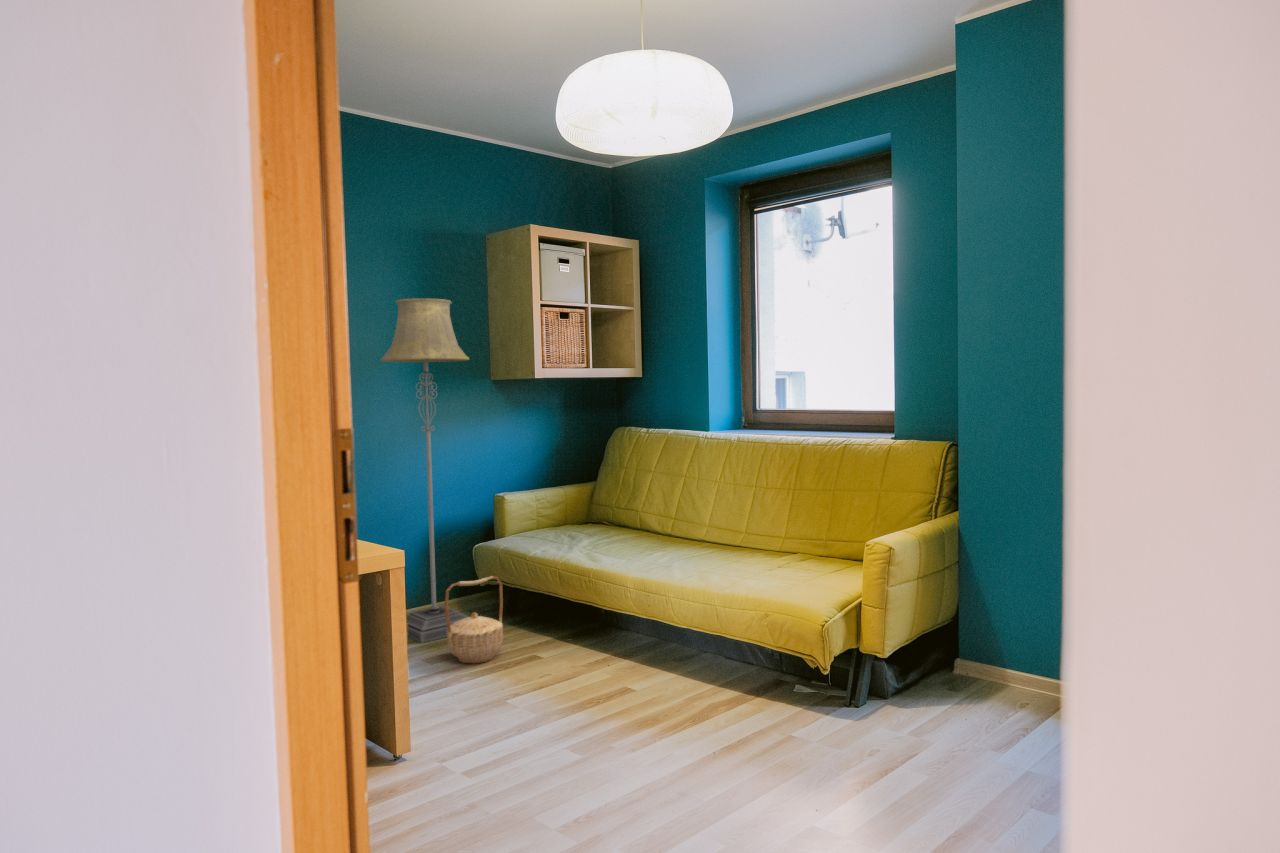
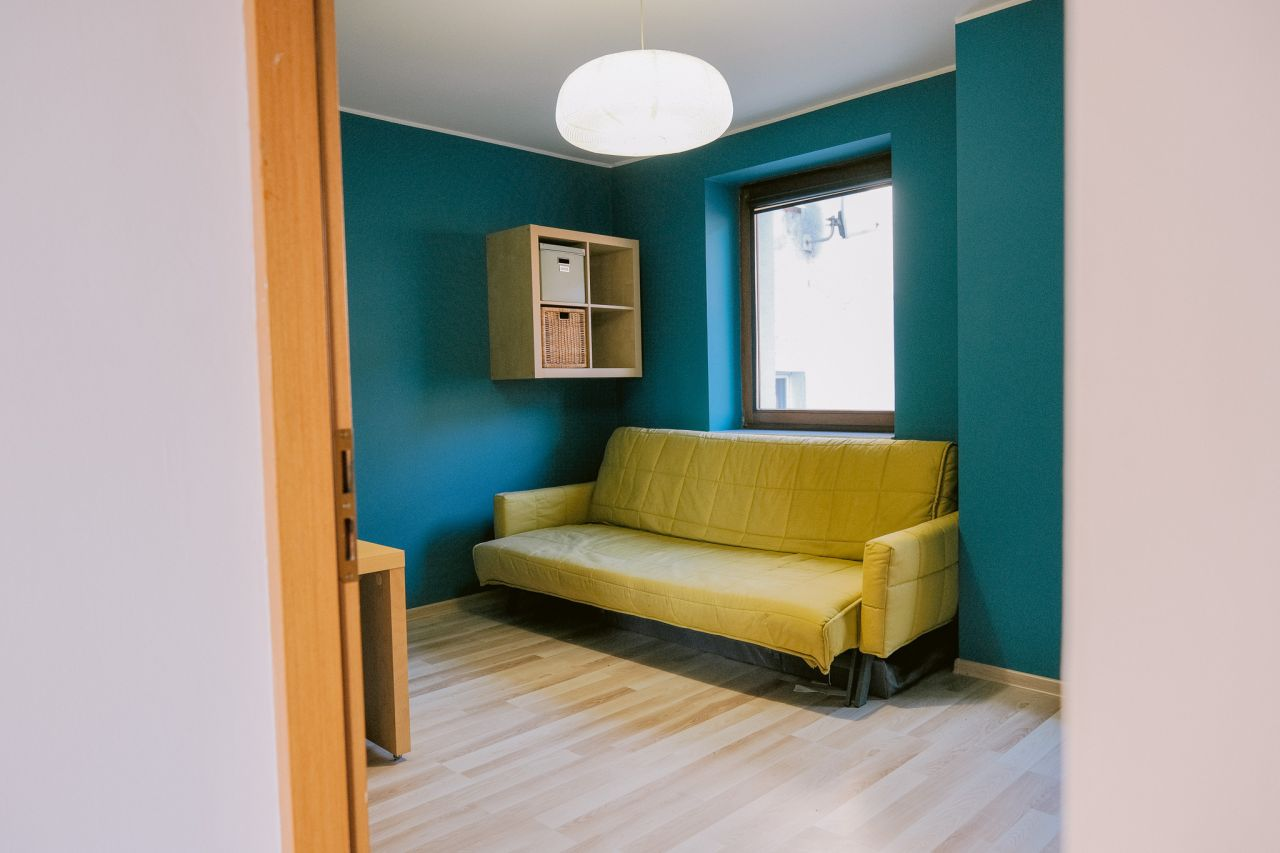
- basket (475, 617)
- floor lamp (429, 467)
